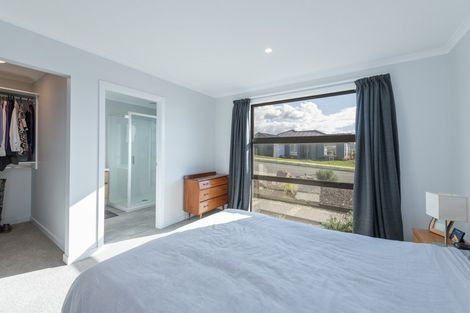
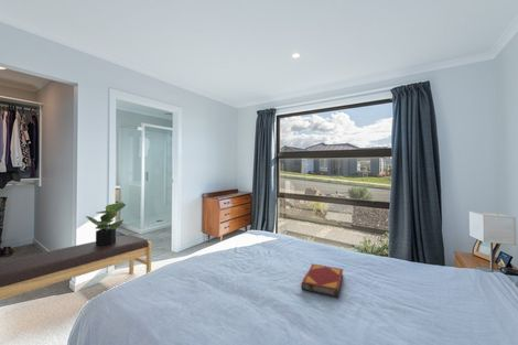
+ hardback book (323, 278)
+ bench (78, 274)
+ potted plant (109, 224)
